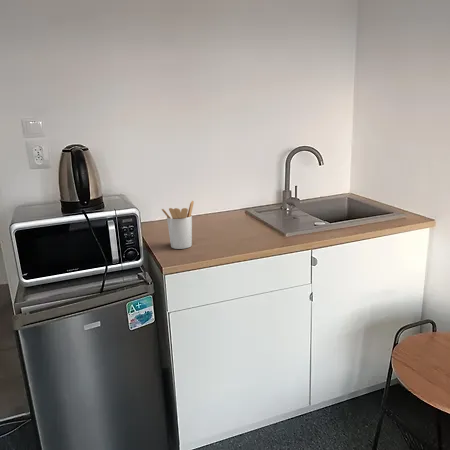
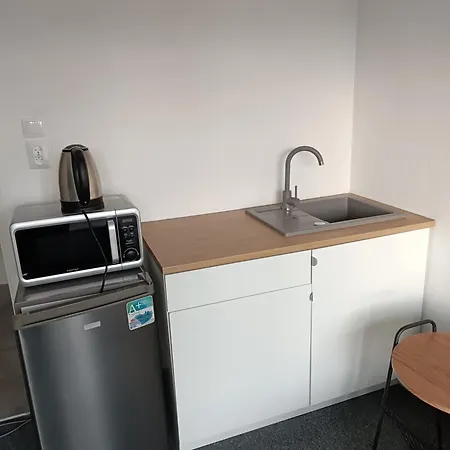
- utensil holder (179, 225)
